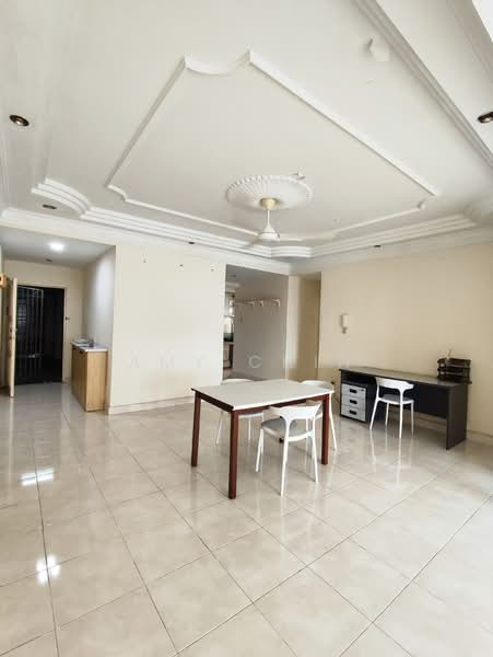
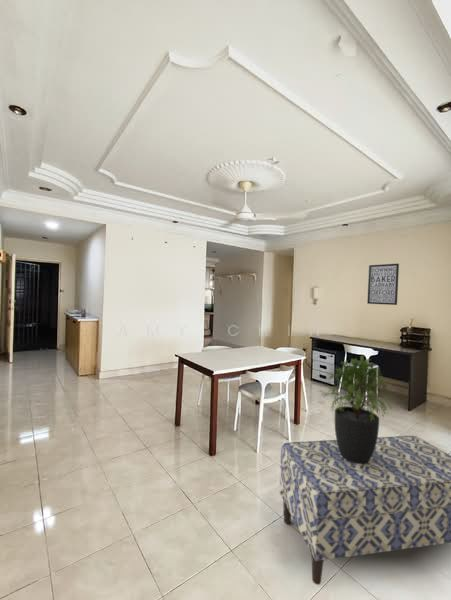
+ potted plant (358, 407)
+ bench (374, 498)
+ wall art (382, 284)
